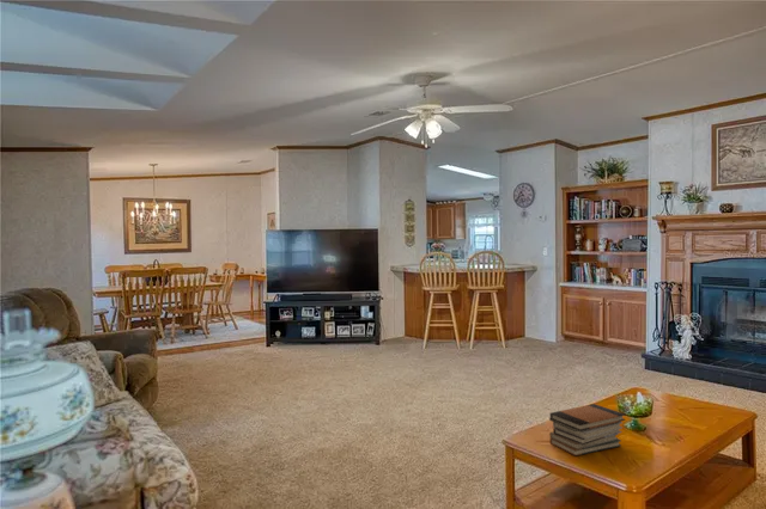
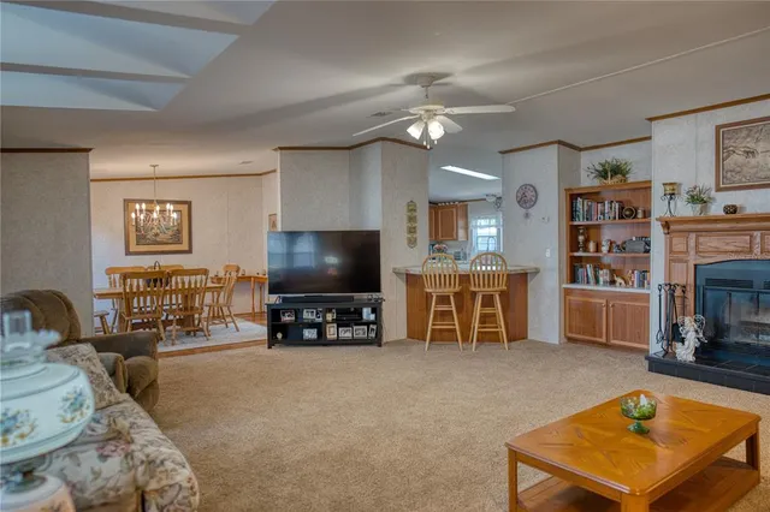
- book stack (586, 429)
